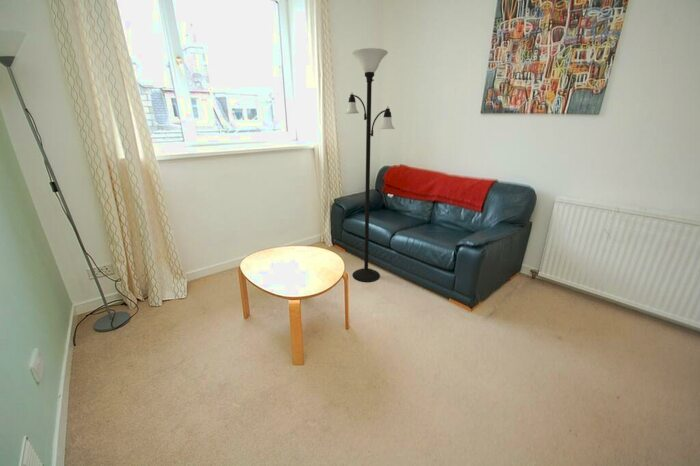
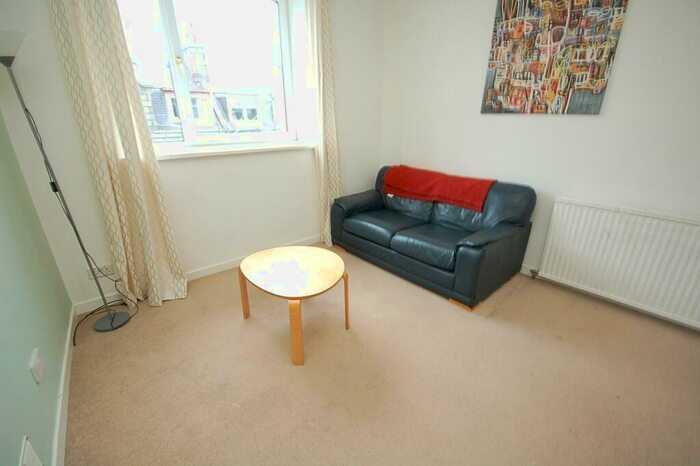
- floor lamp (367, 177)
